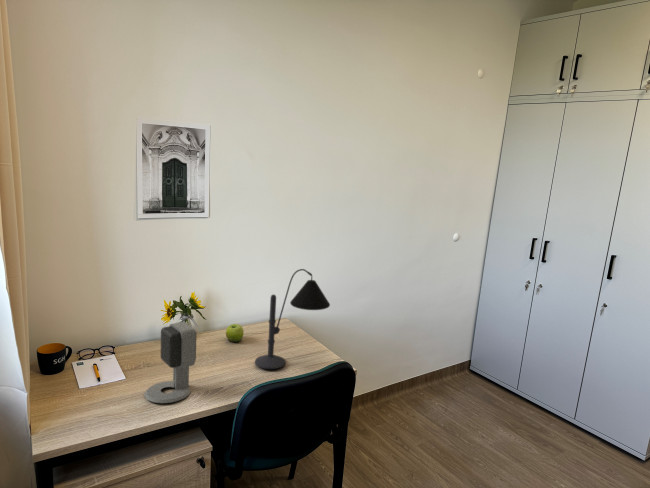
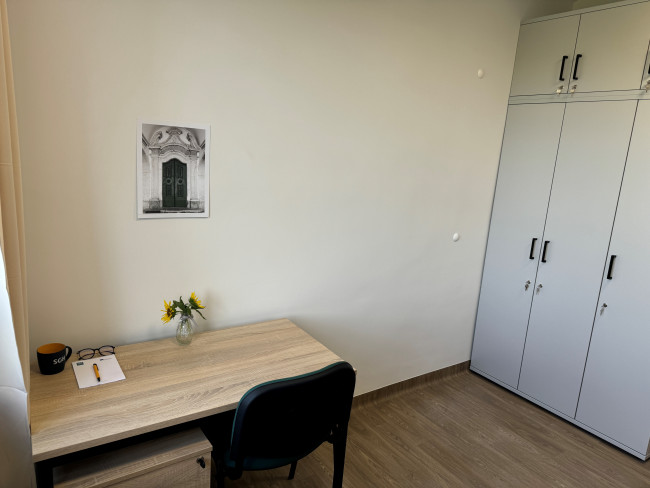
- fruit (234, 332)
- speaker (168, 360)
- desk lamp (296, 307)
